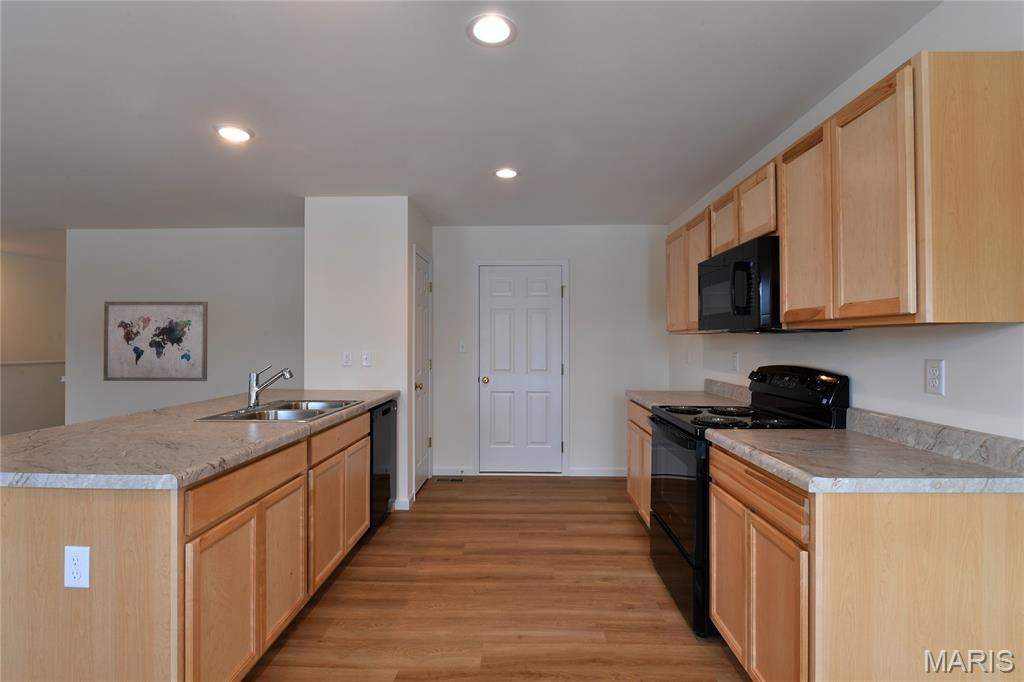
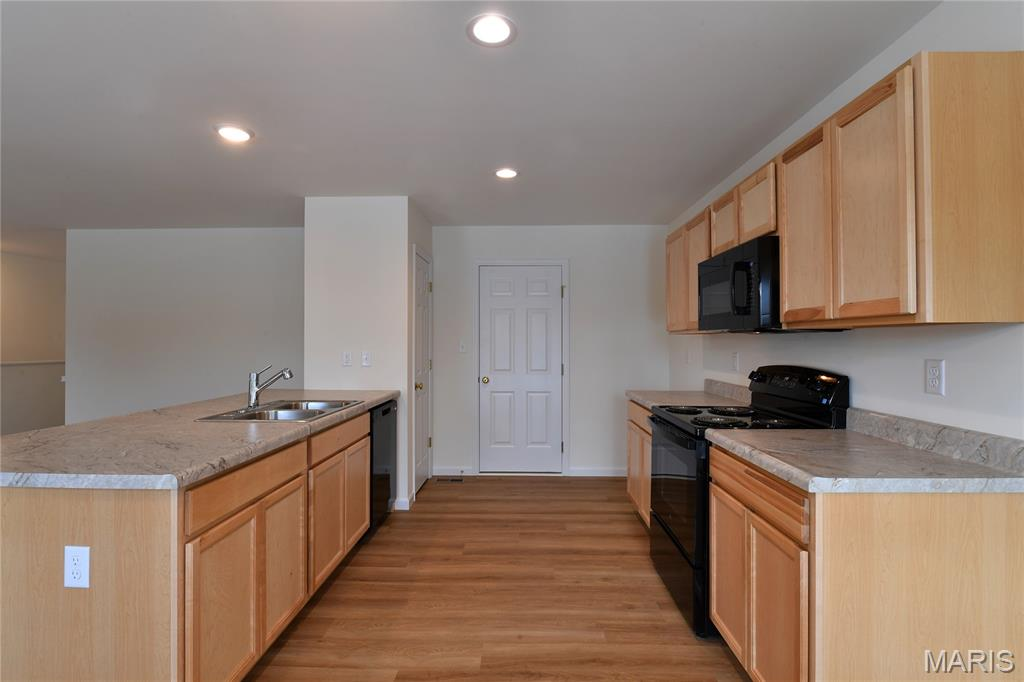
- wall art (155, 341)
